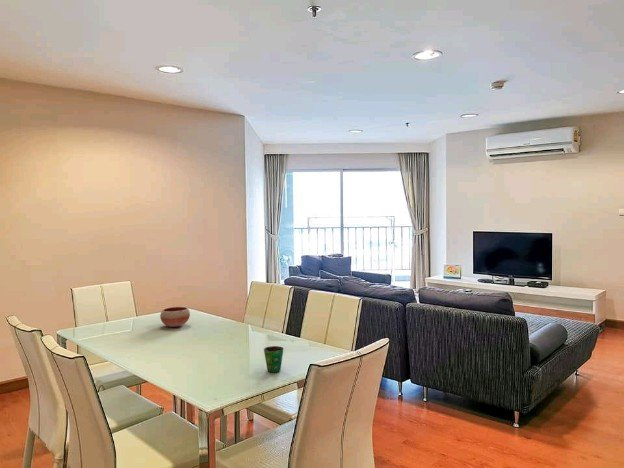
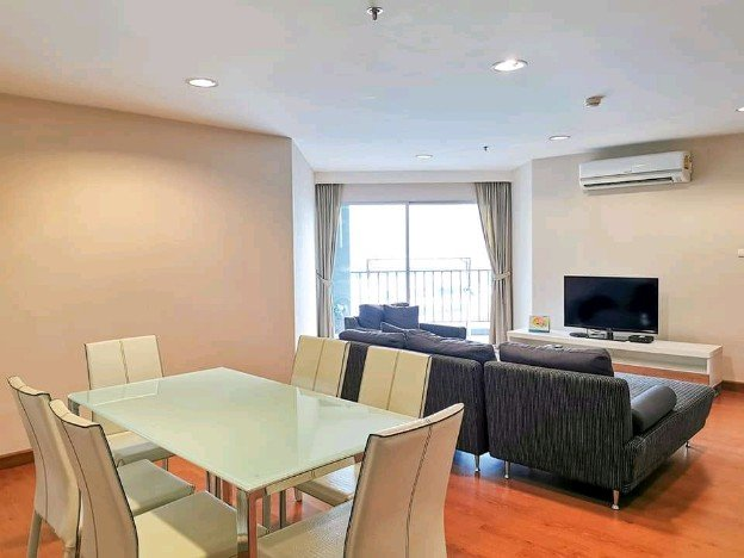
- bowl (175, 317)
- cup (272, 358)
